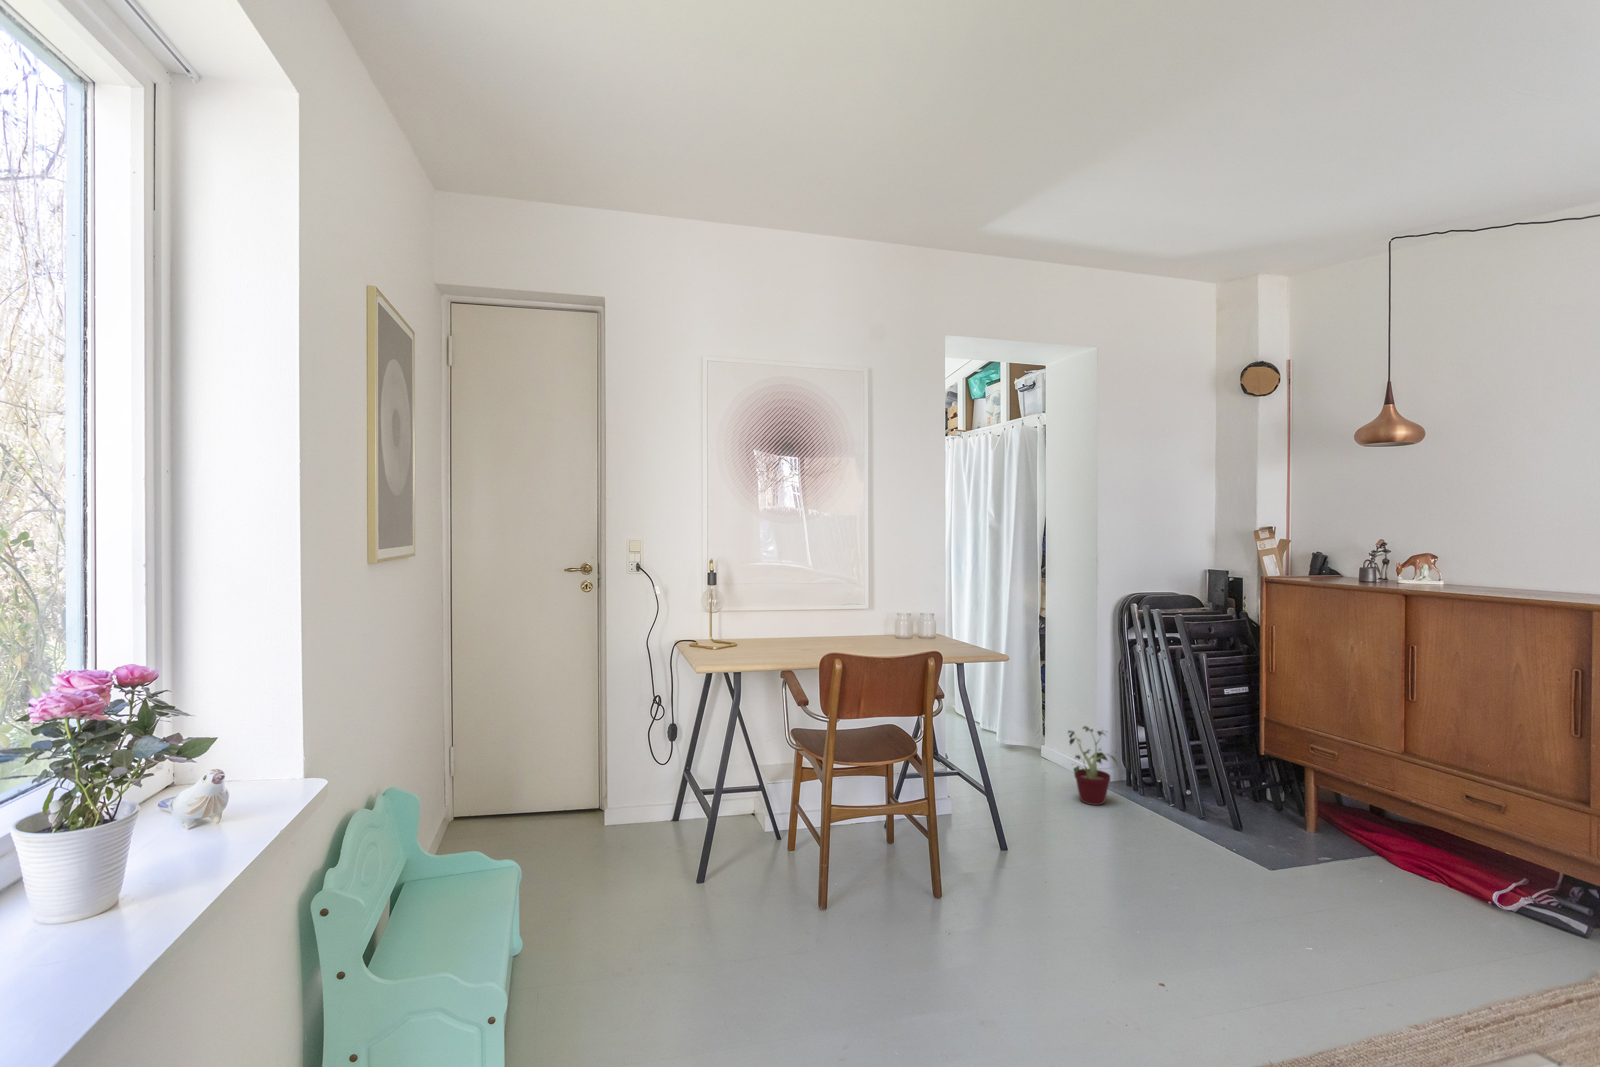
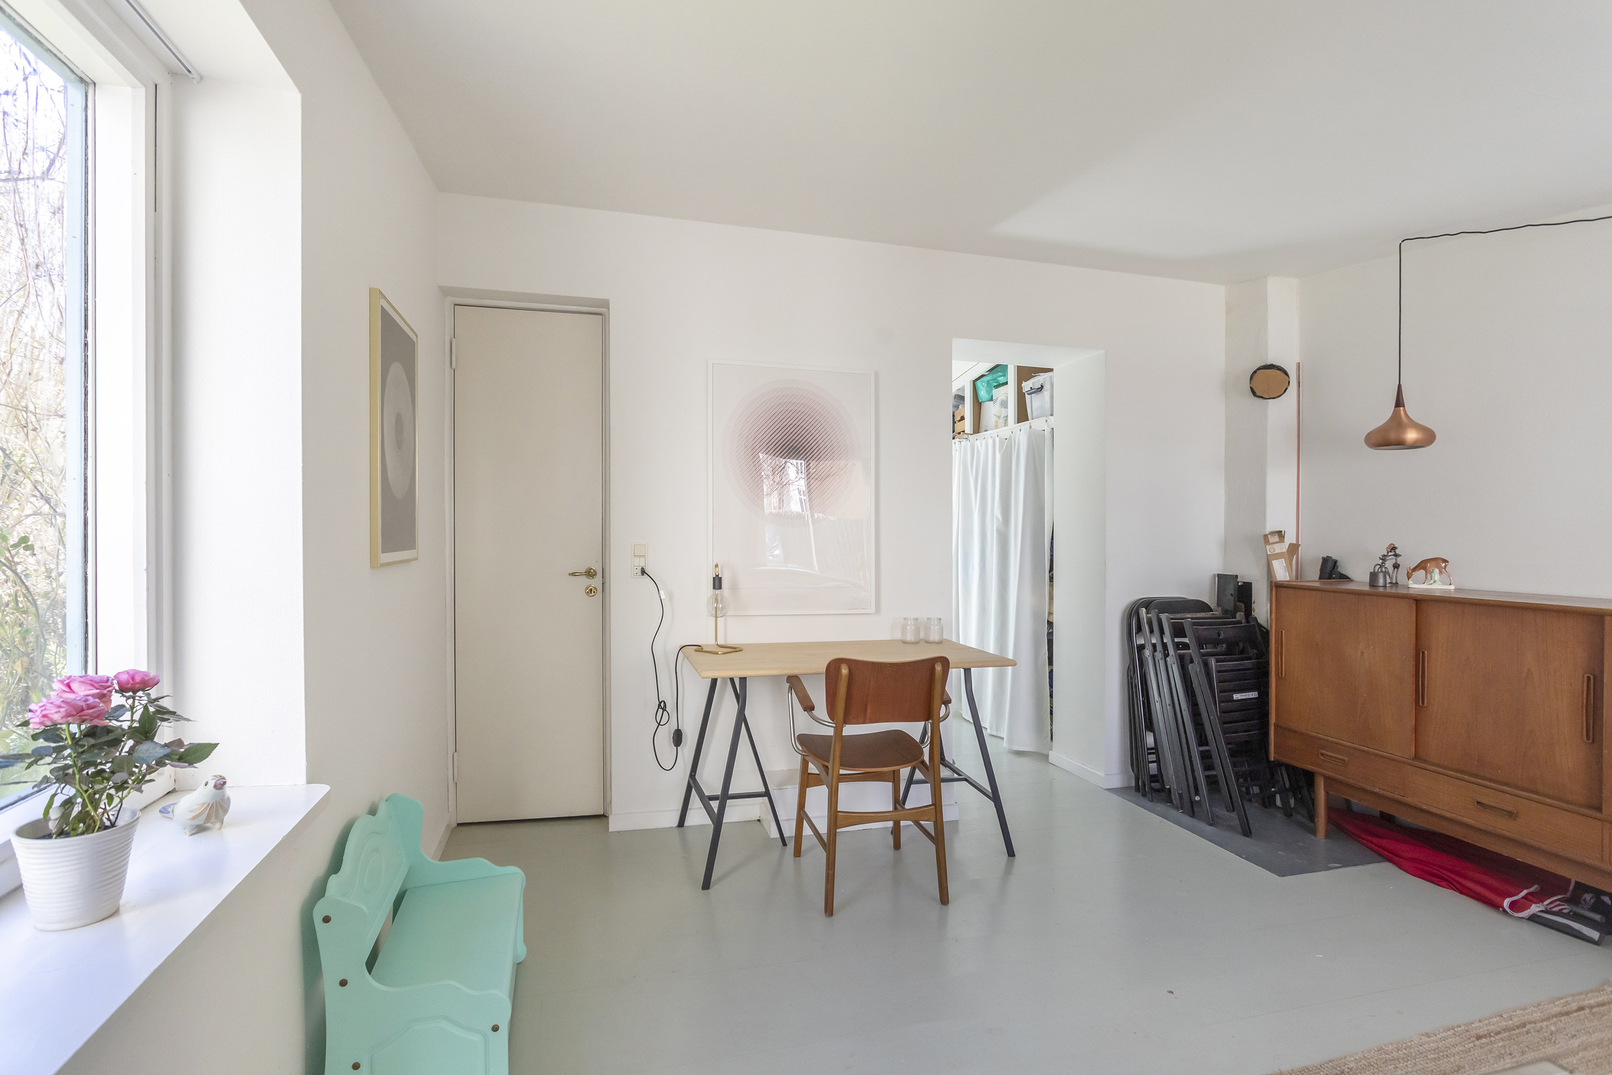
- potted plant (1086, 760)
